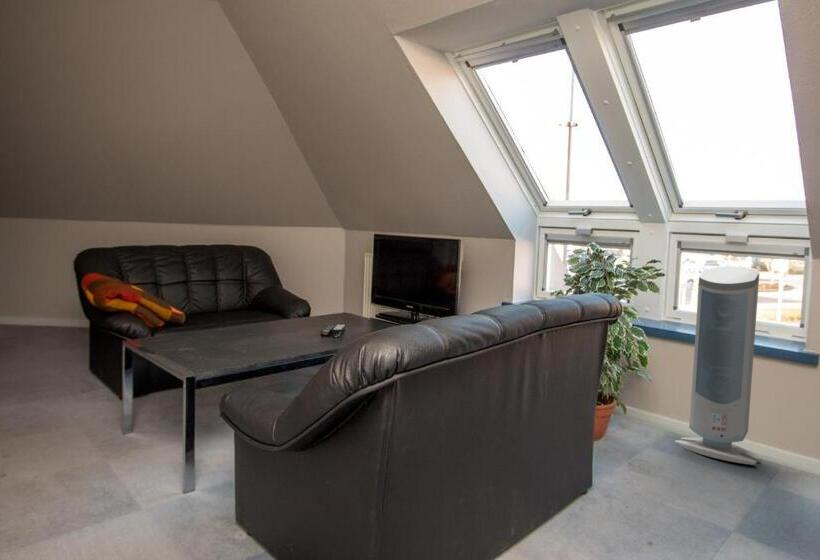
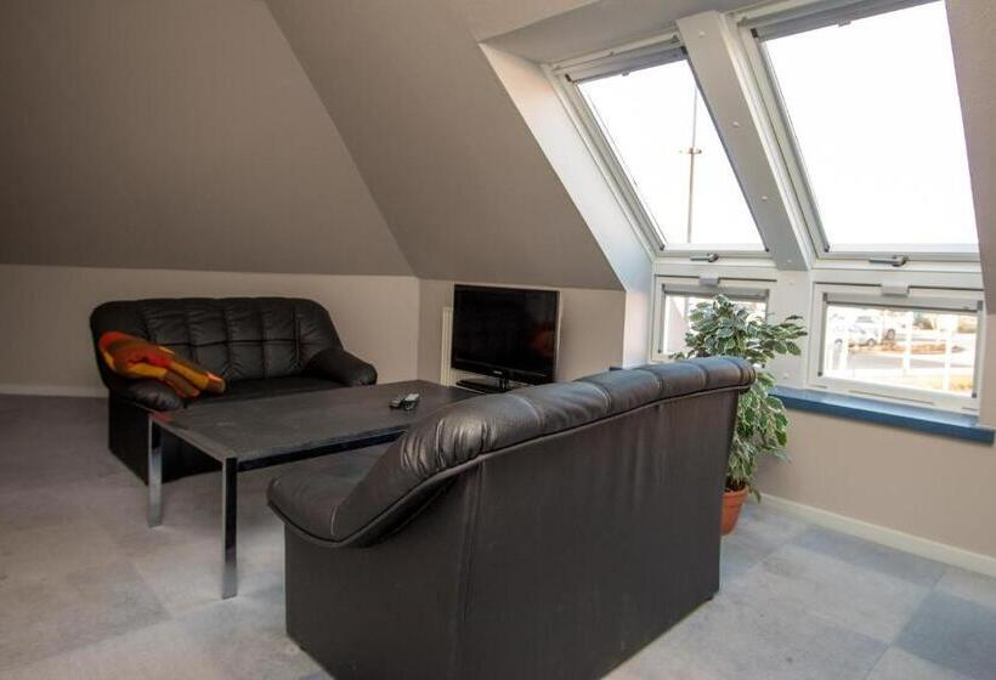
- air purifier (722, 359)
